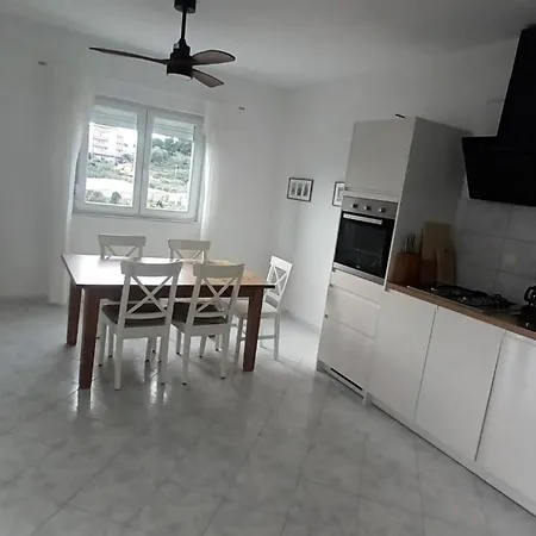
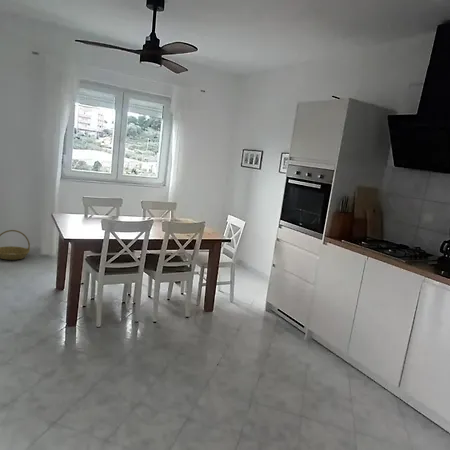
+ basket (12, 246)
